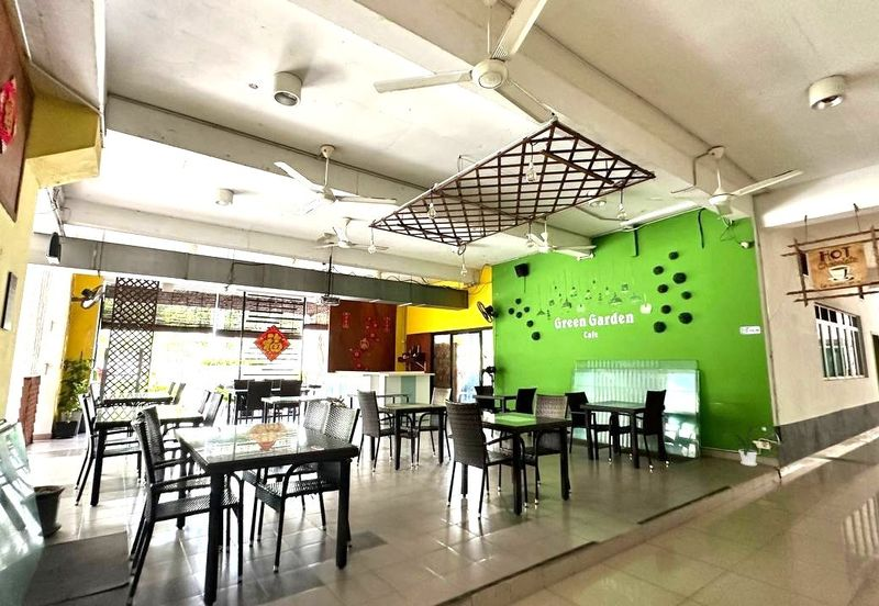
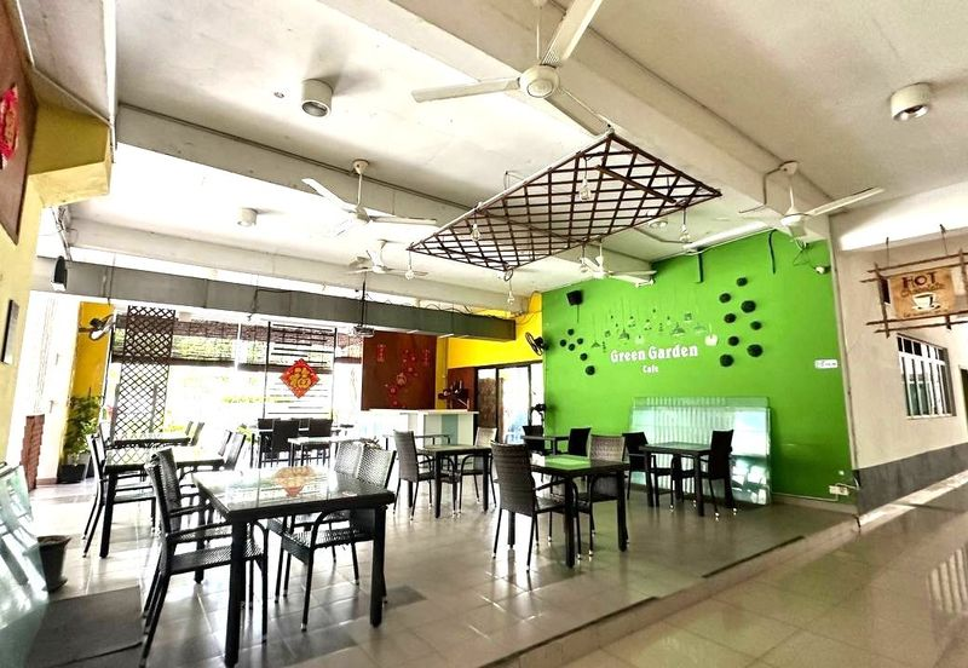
- house plant (745, 444)
